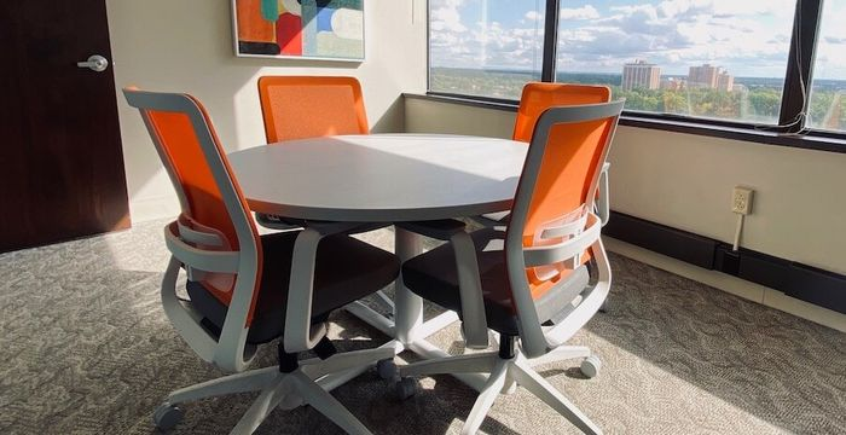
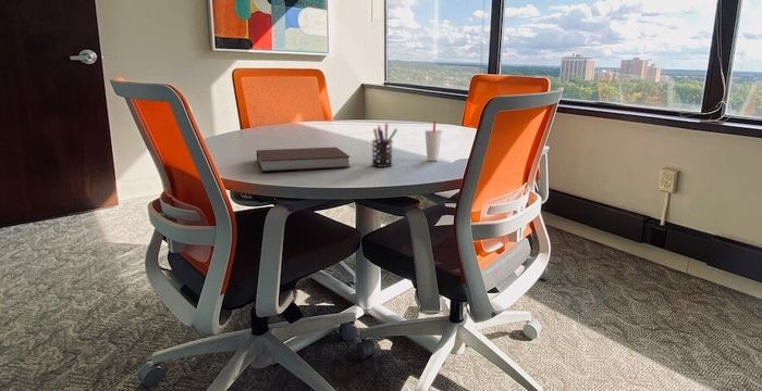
+ cup (433, 140)
+ notebook (302, 157)
+ pen holder (384, 143)
